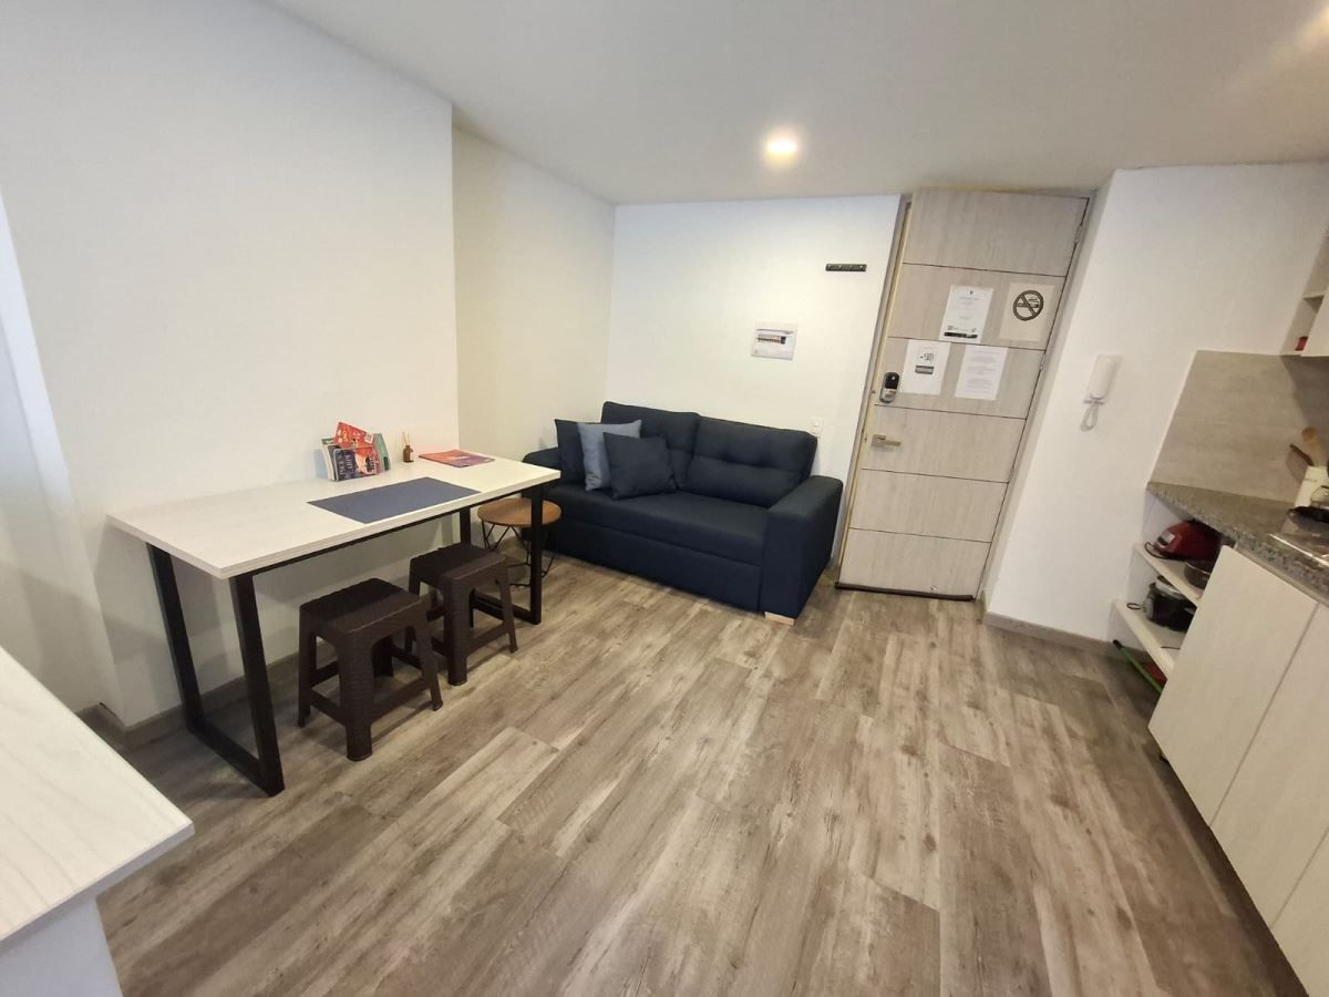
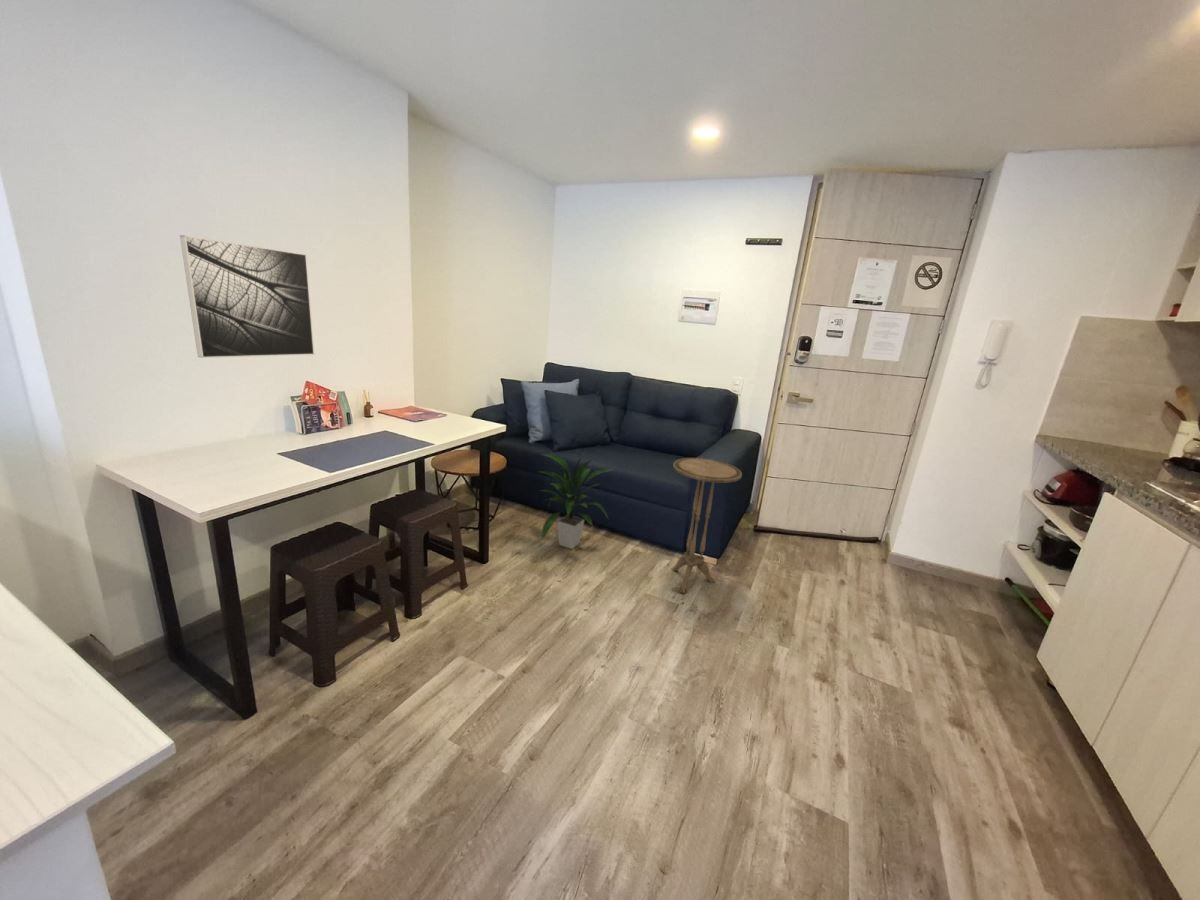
+ side table (697, 526)
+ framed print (255, 302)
+ indoor plant (569, 498)
